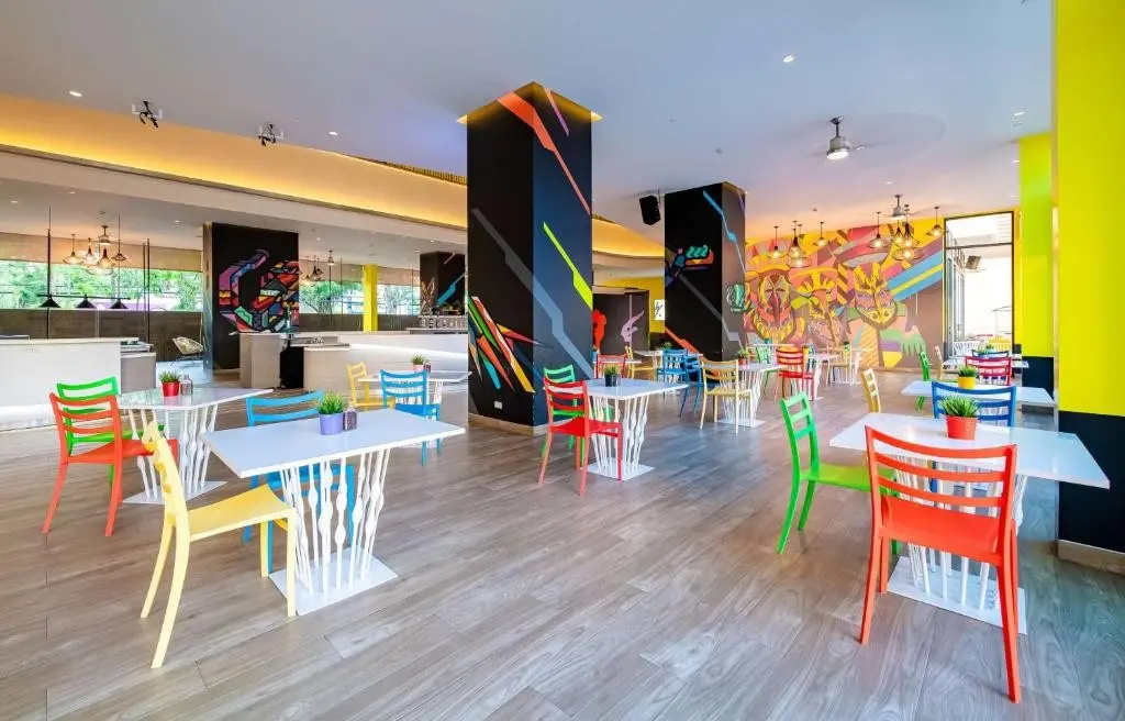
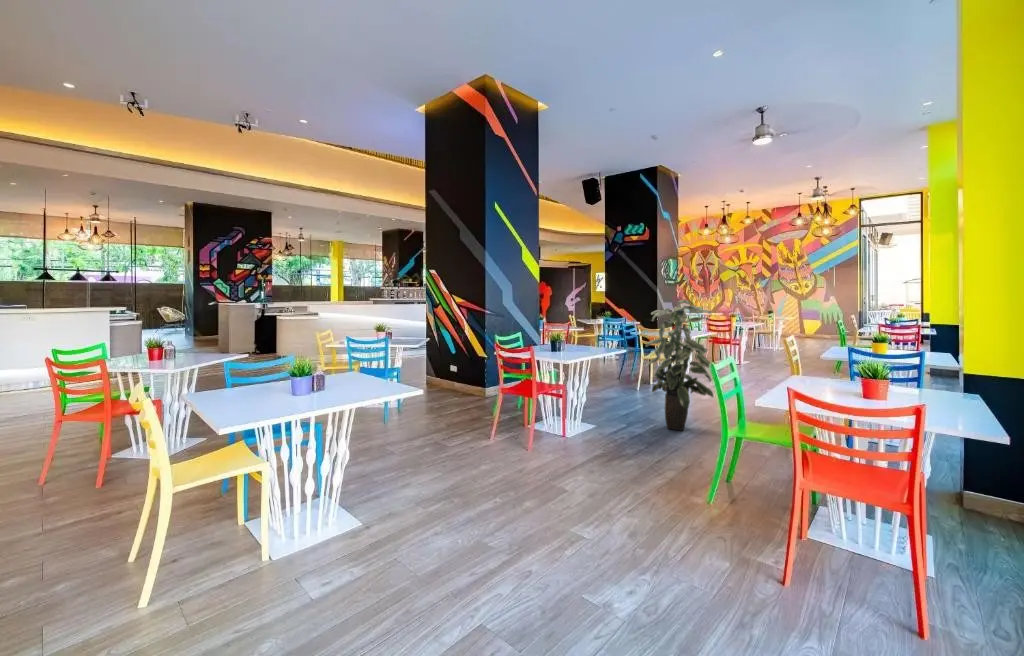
+ indoor plant (680, 365)
